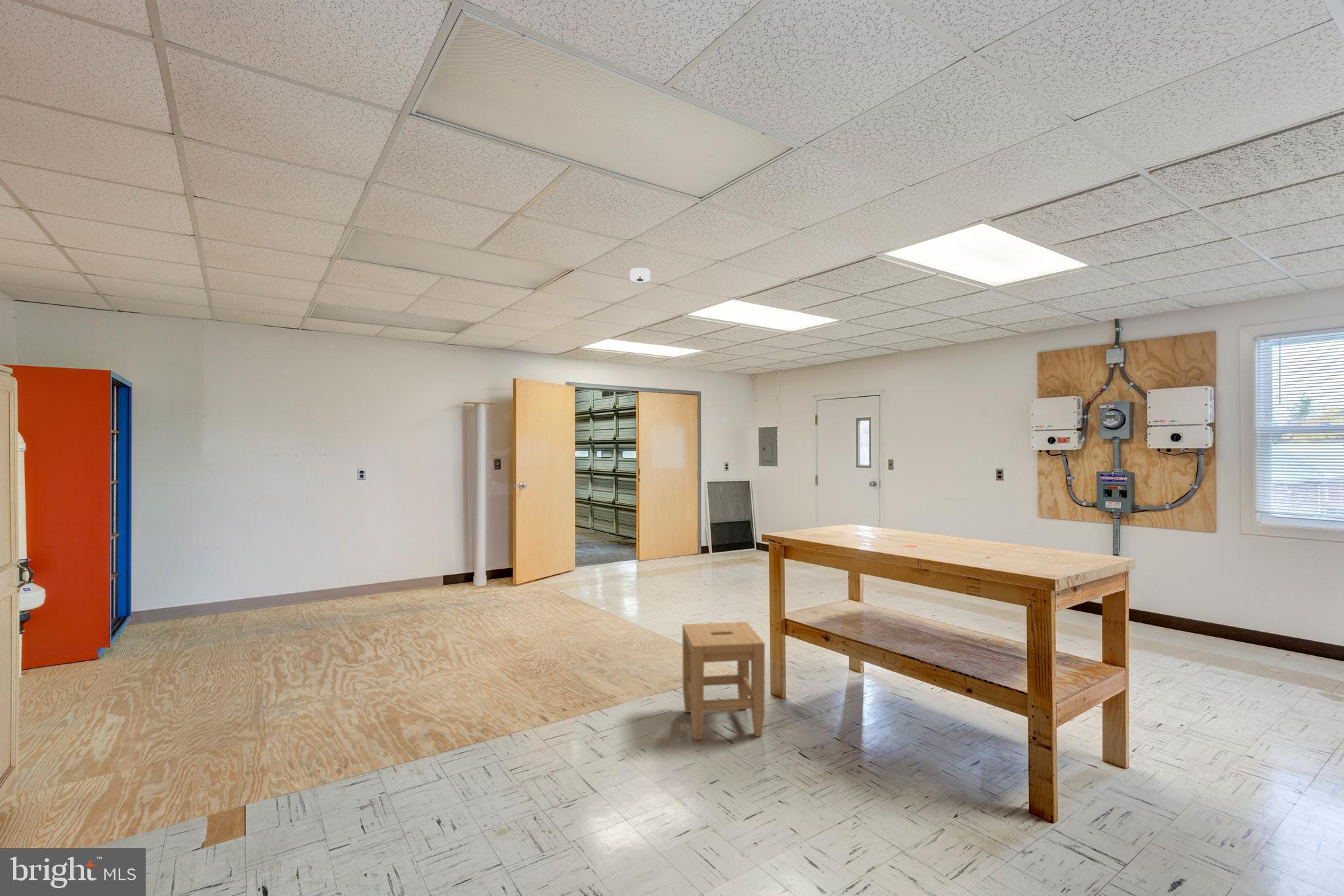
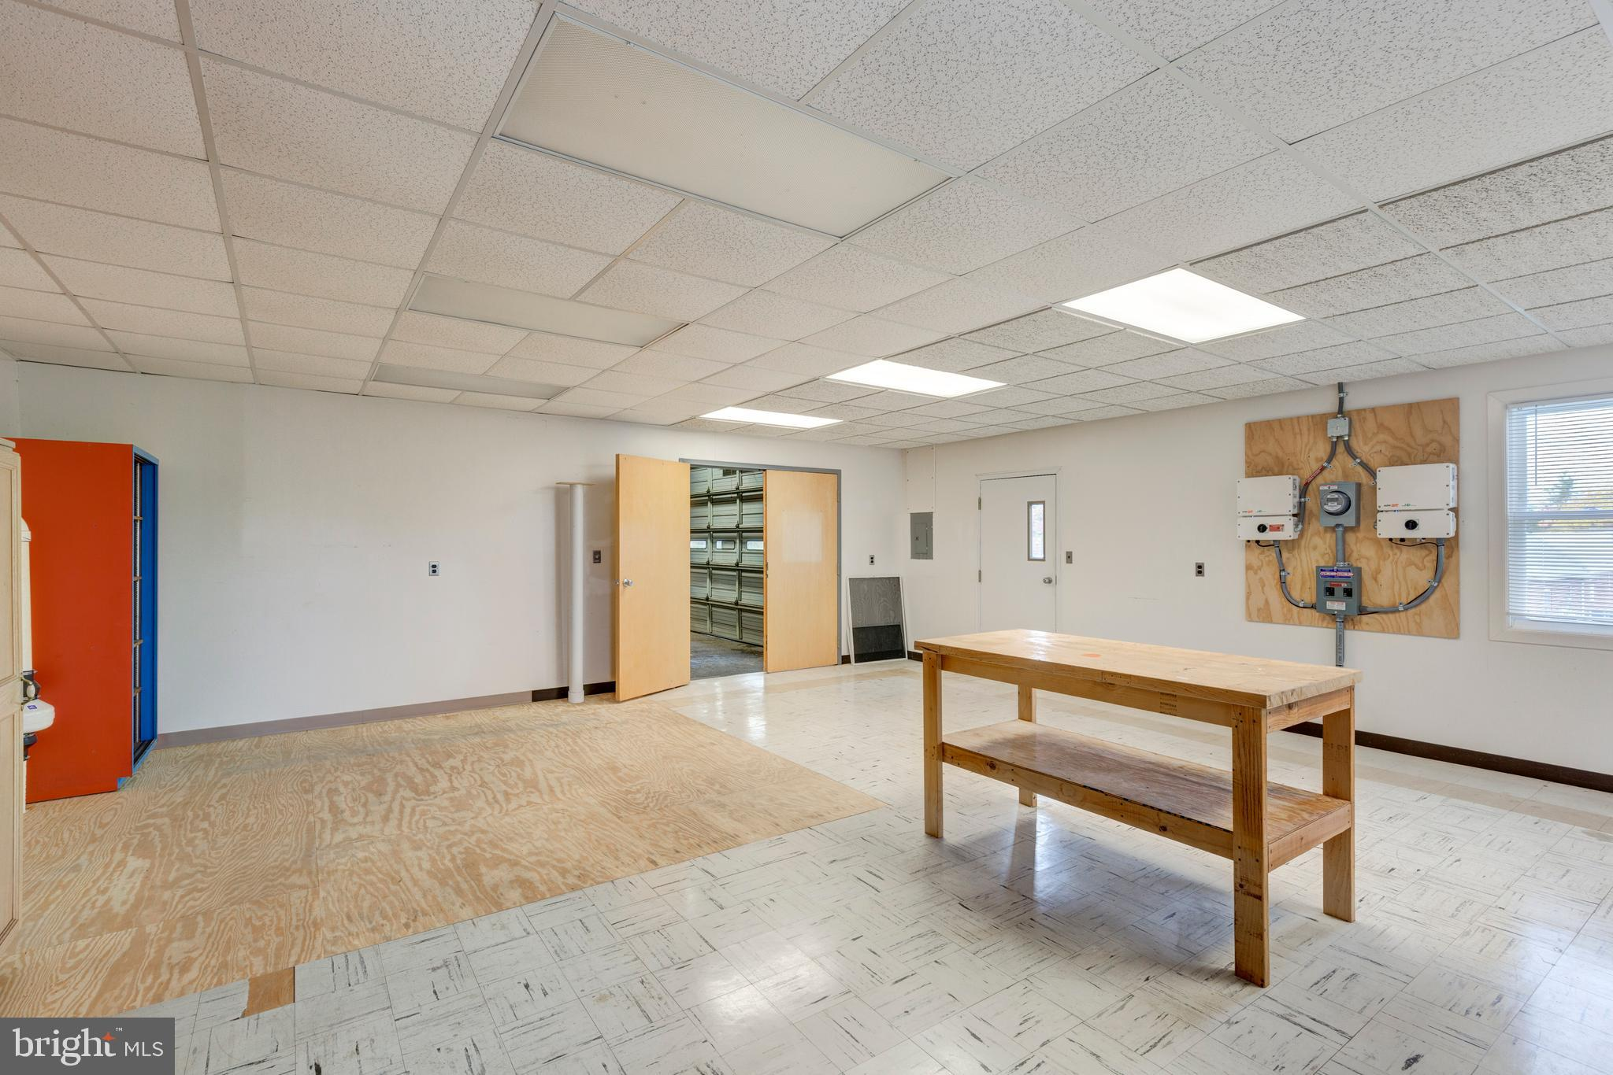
- smoke detector (640, 275)
- stool (721, 678)
